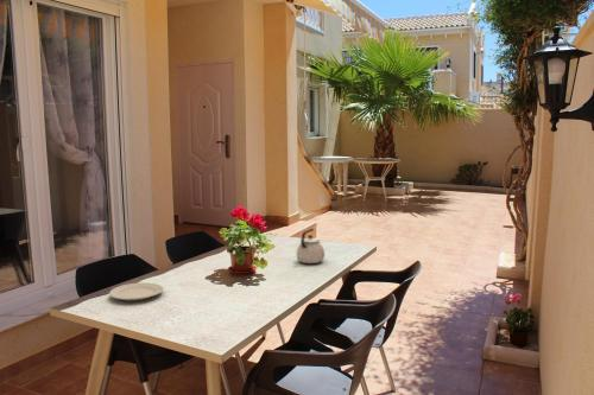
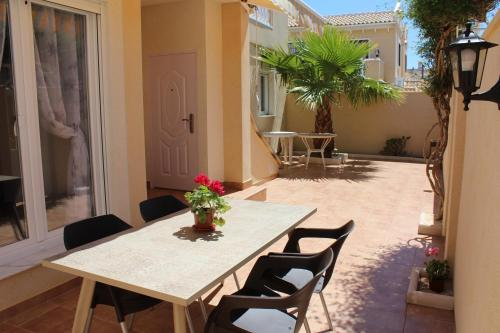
- kettle (310, 244)
- chinaware (137, 292)
